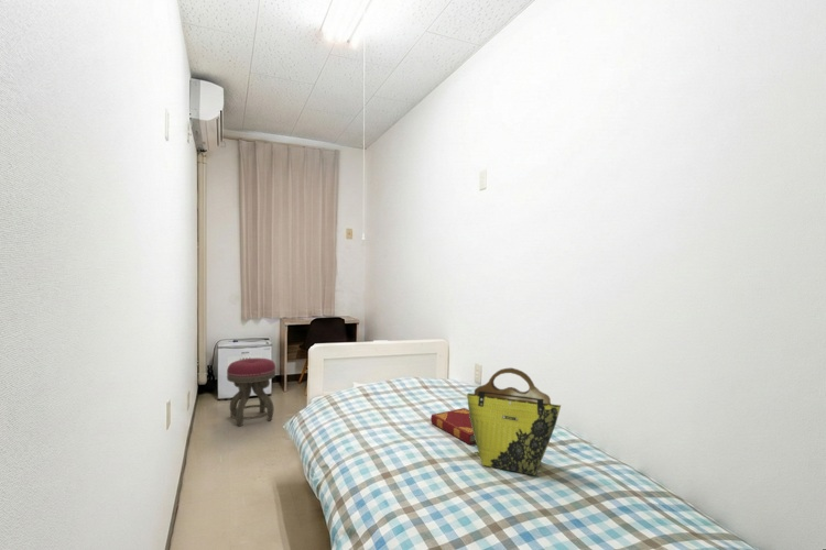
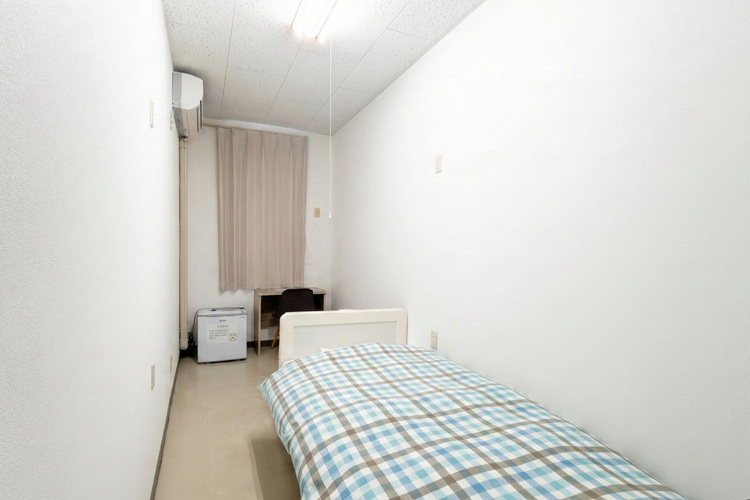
- tote bag (511, 415)
- stool (252, 389)
- hardback book (466, 425)
